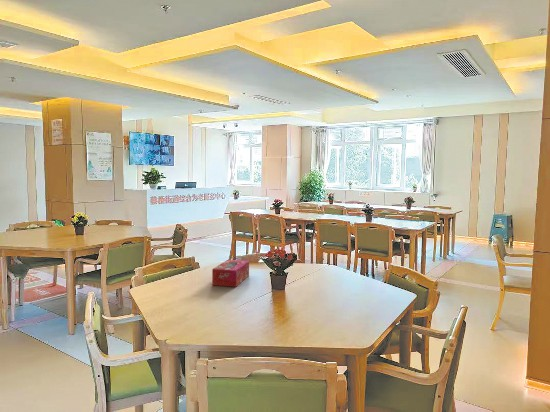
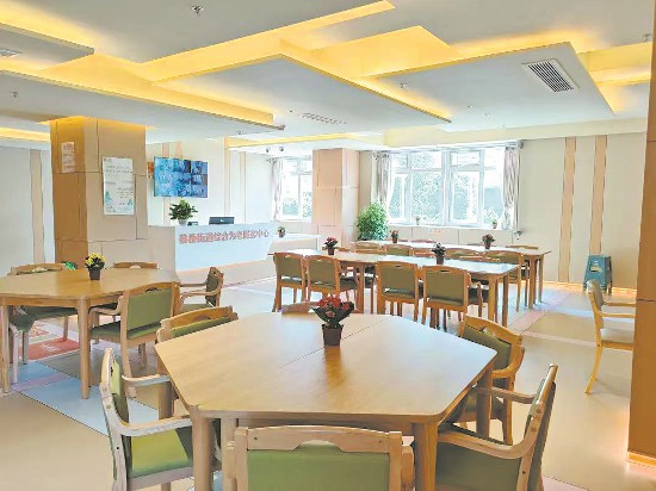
- tissue box (231, 272)
